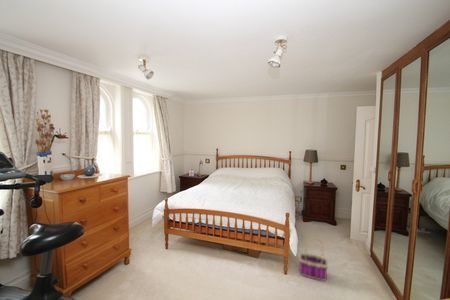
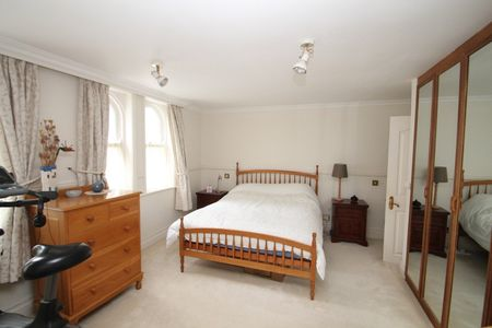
- basket (313, 257)
